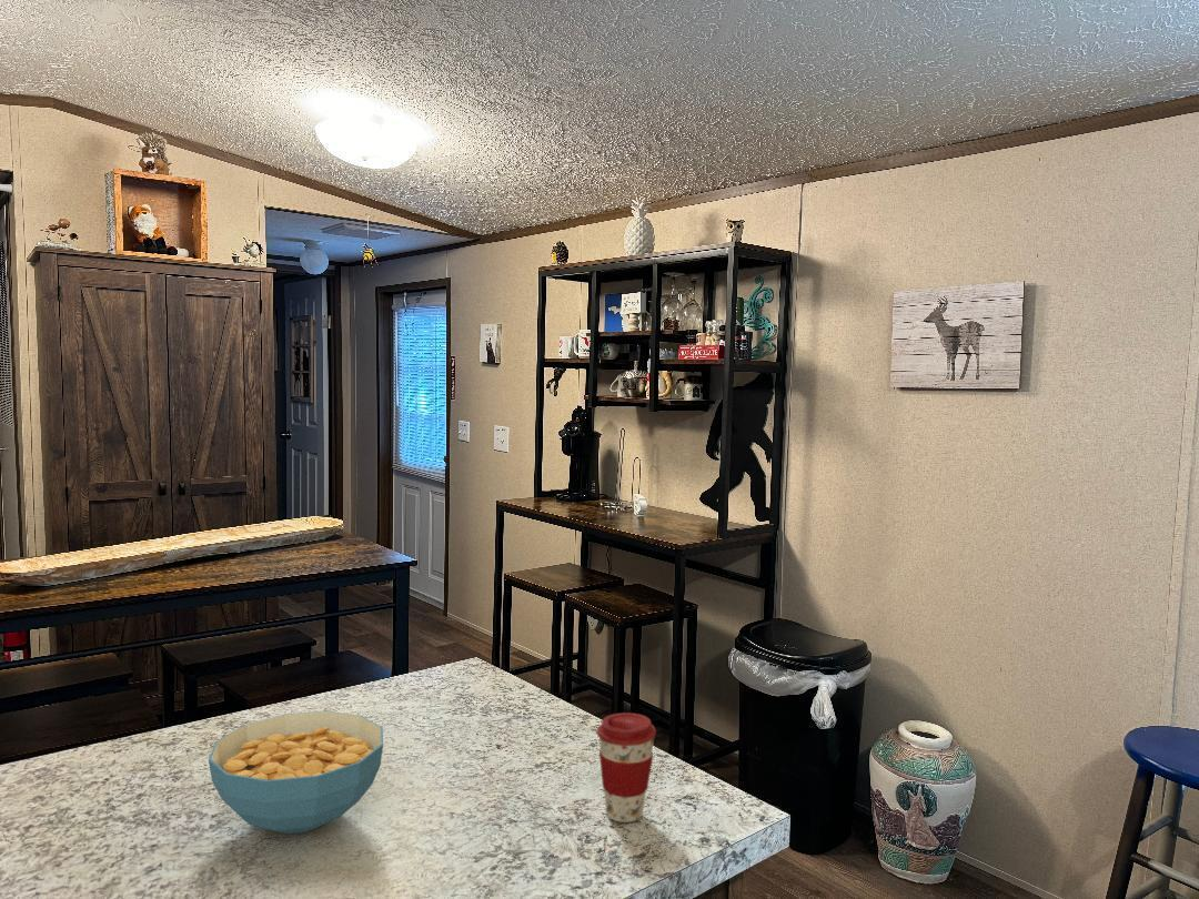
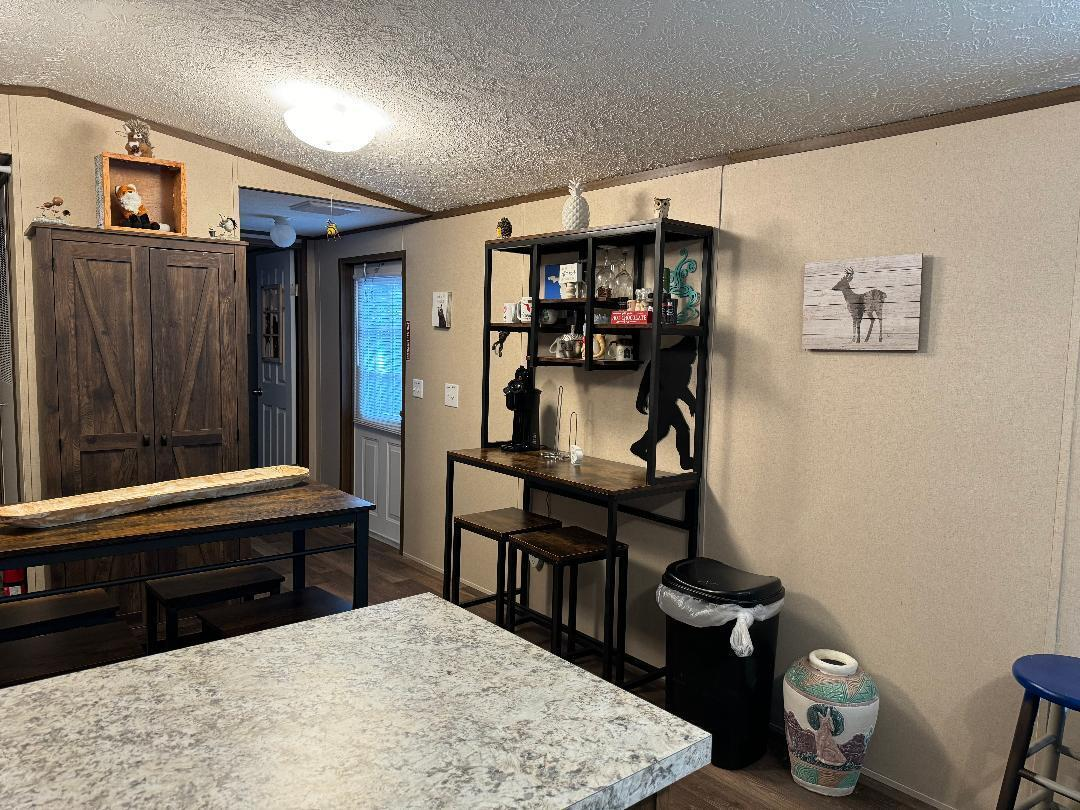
- cereal bowl (300, 781)
- coffee cup (625, 767)
